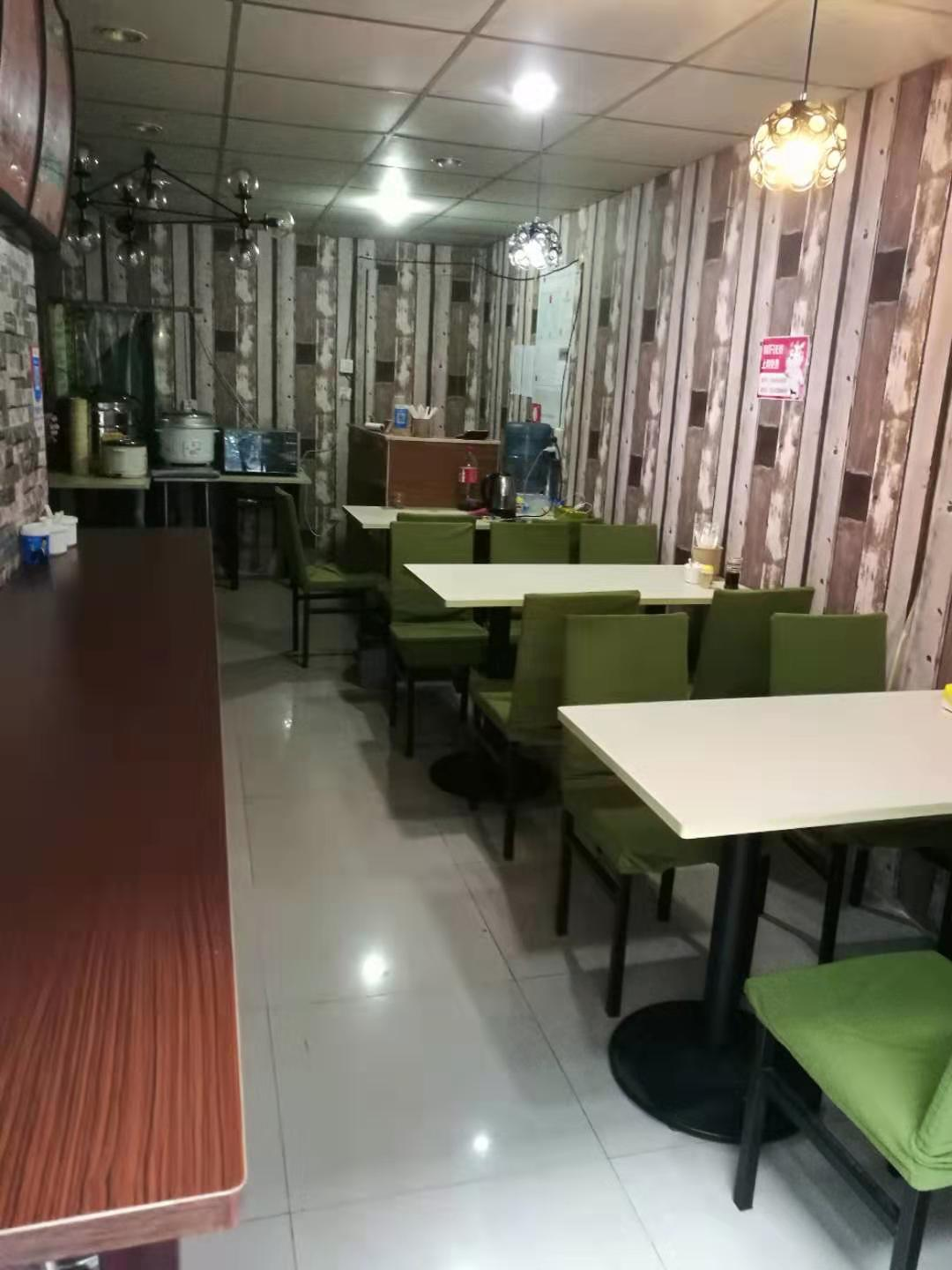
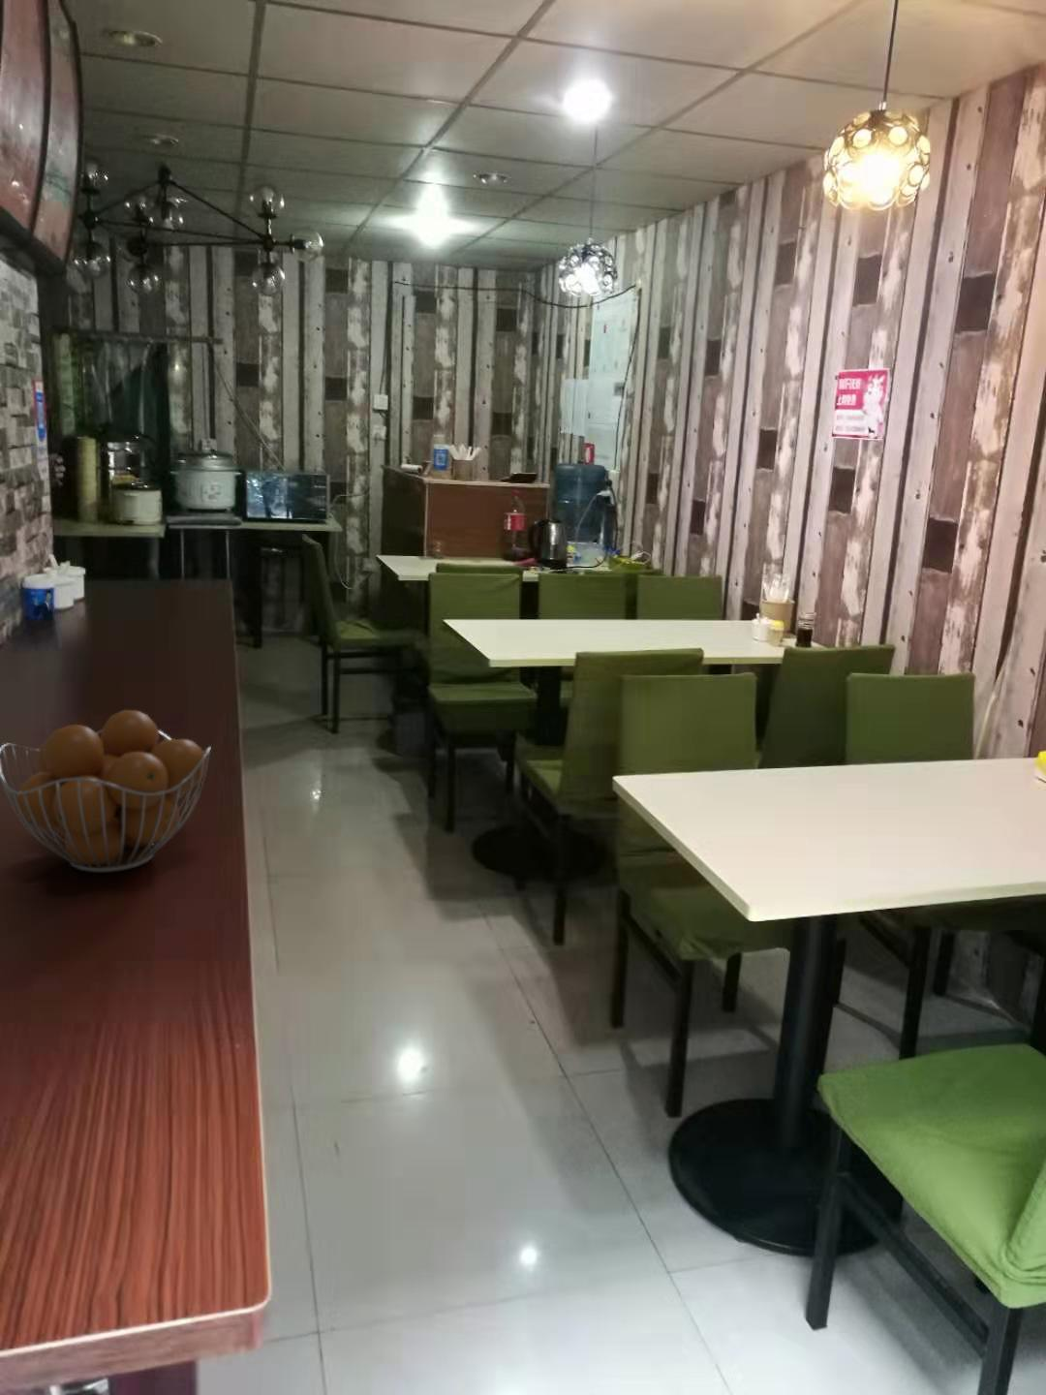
+ fruit basket (109, 789)
